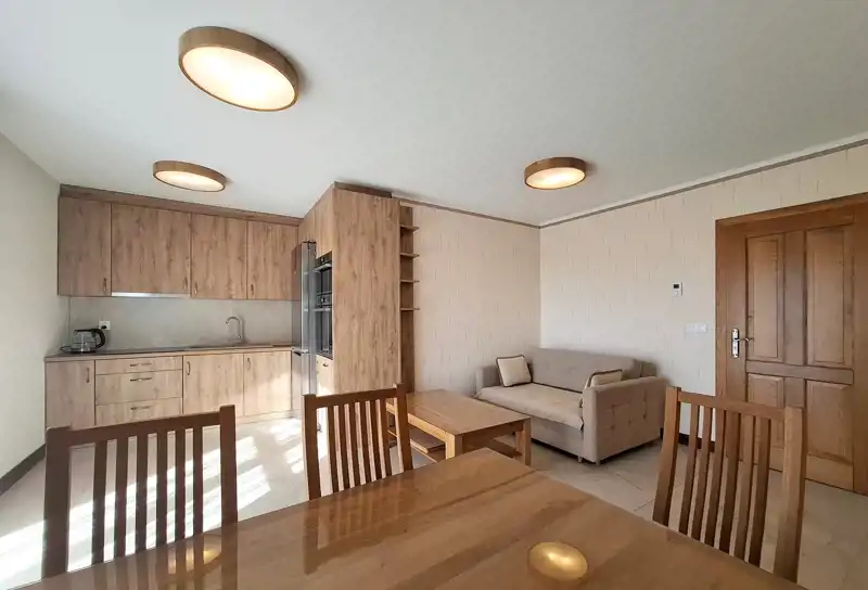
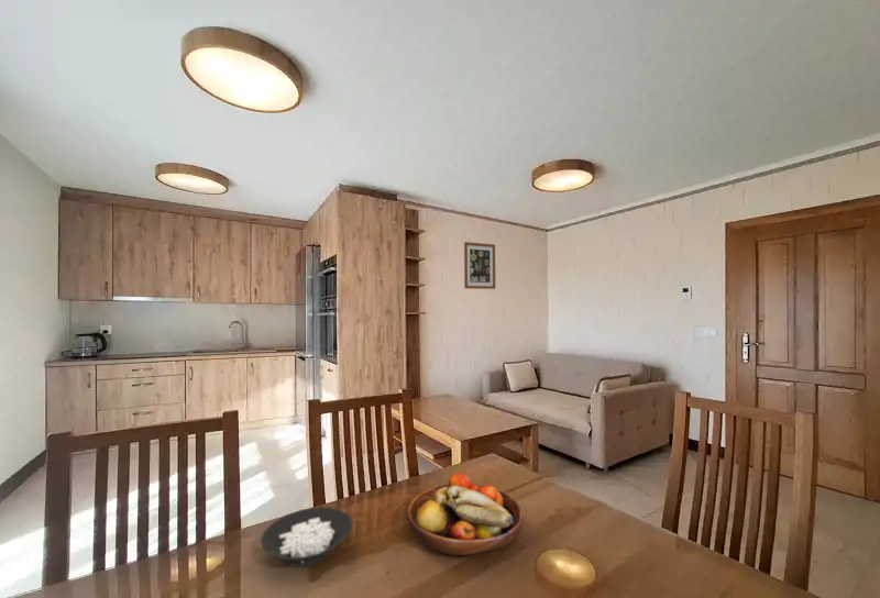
+ cereal bowl (308, 541)
+ wall art (480, 266)
+ fruit bowl (465, 503)
